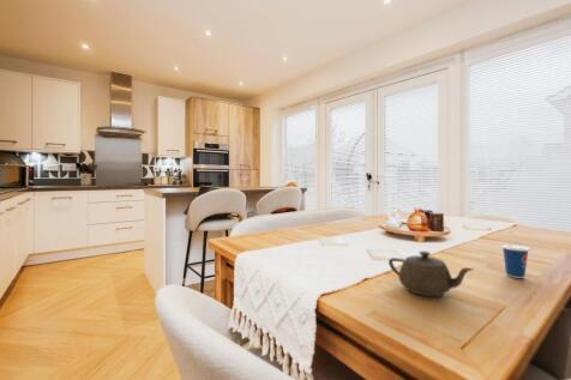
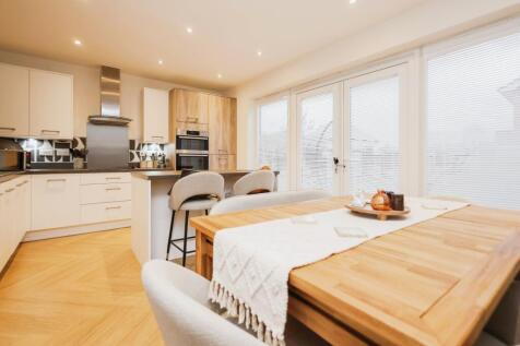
- teapot (427, 271)
- cup (515, 253)
